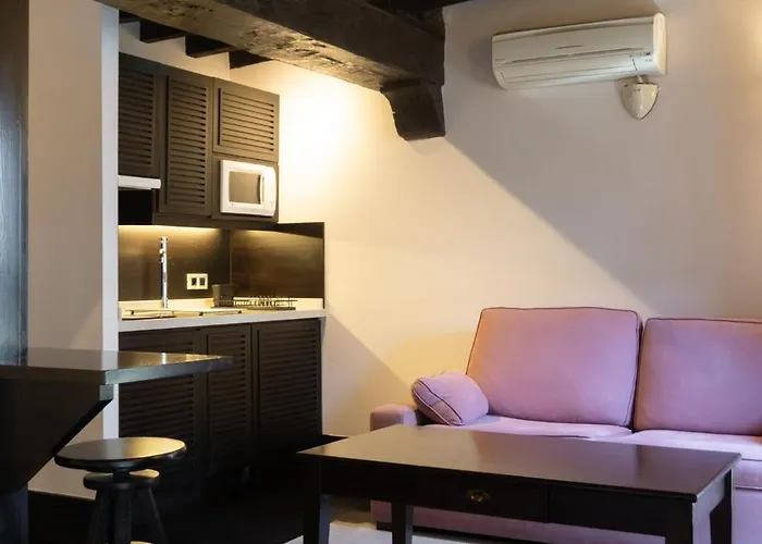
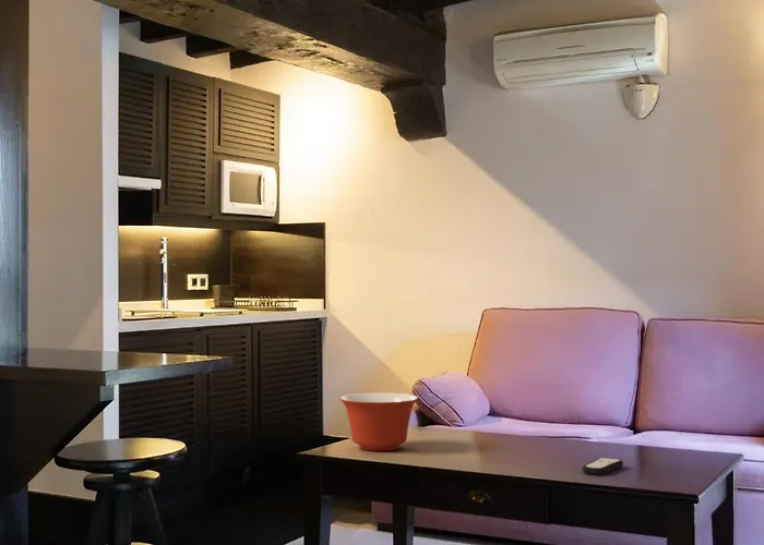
+ remote control (601, 465)
+ mixing bowl (379, 422)
